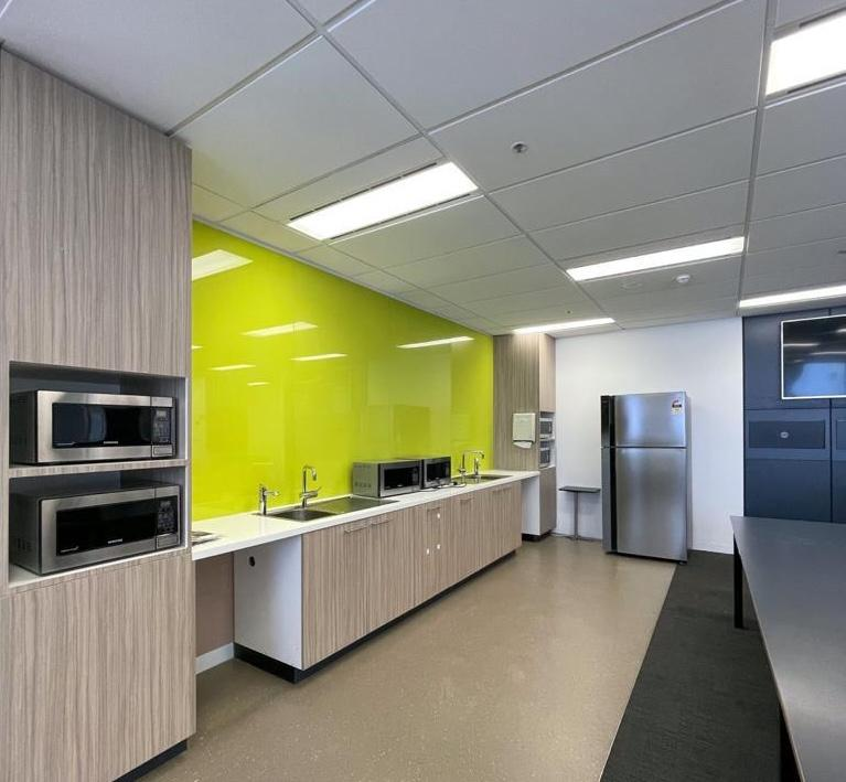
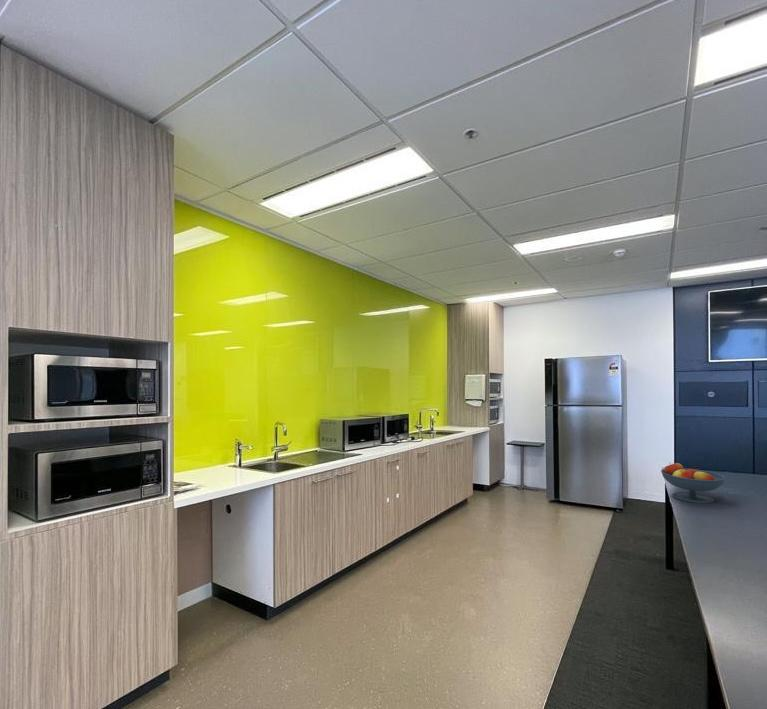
+ fruit bowl (692, 481)
